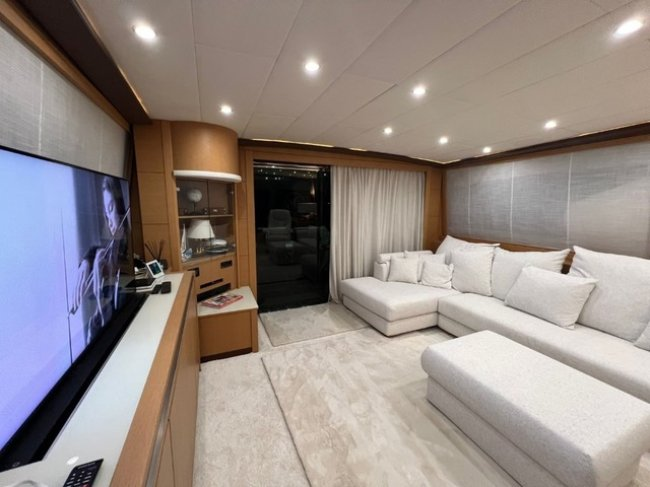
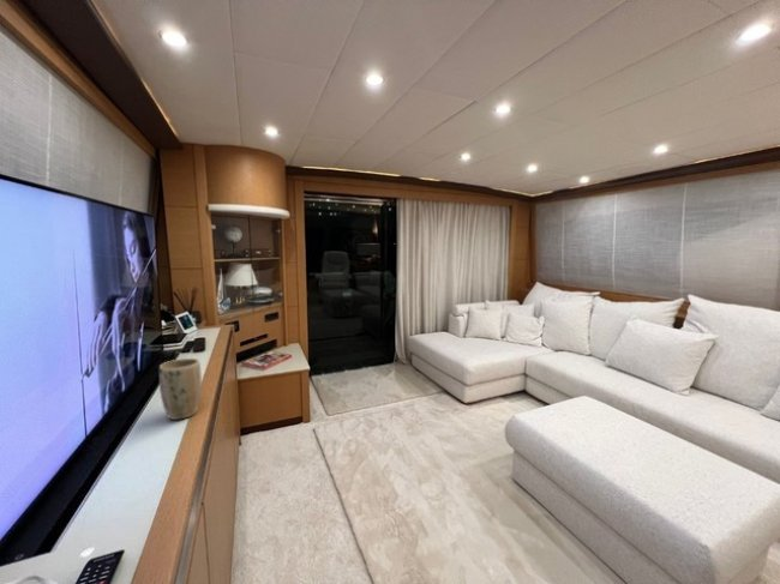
+ plant pot (181, 389)
